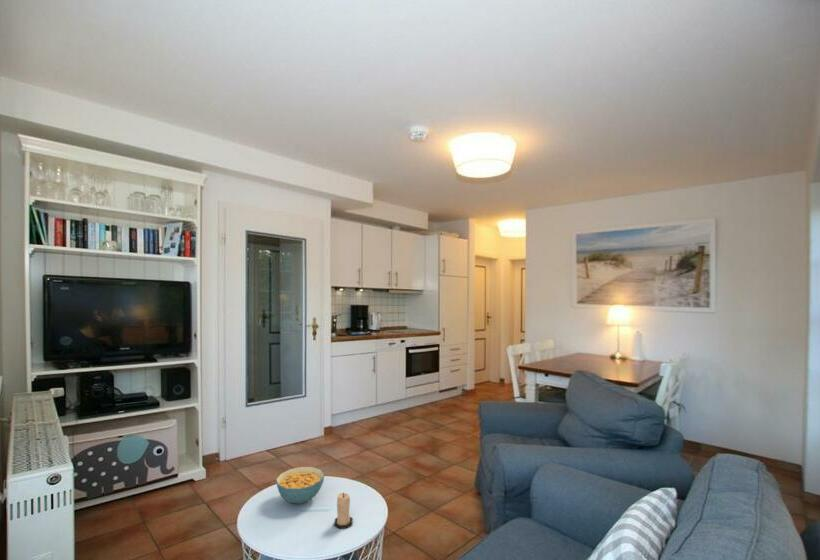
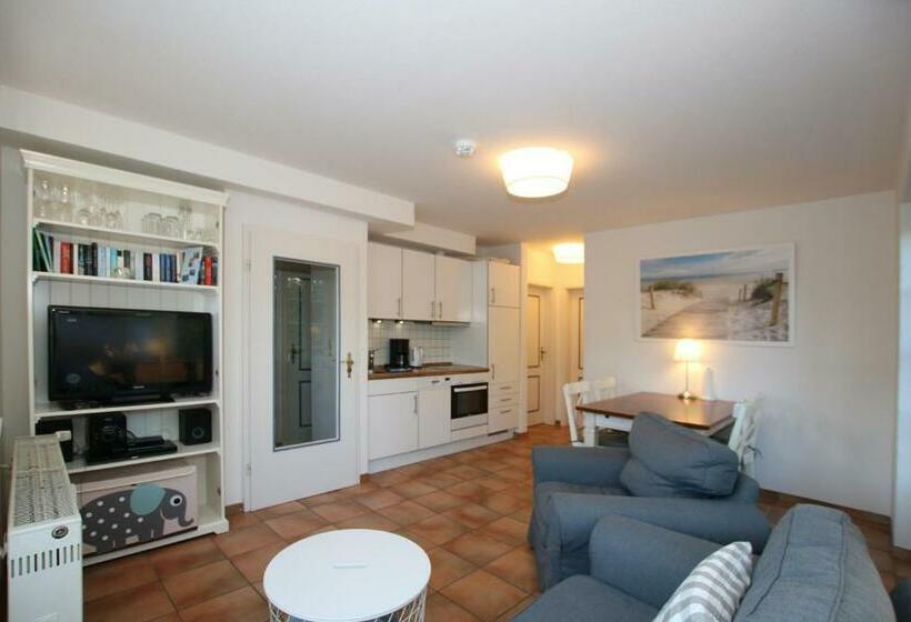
- cereal bowl (300, 488)
- candle (343, 507)
